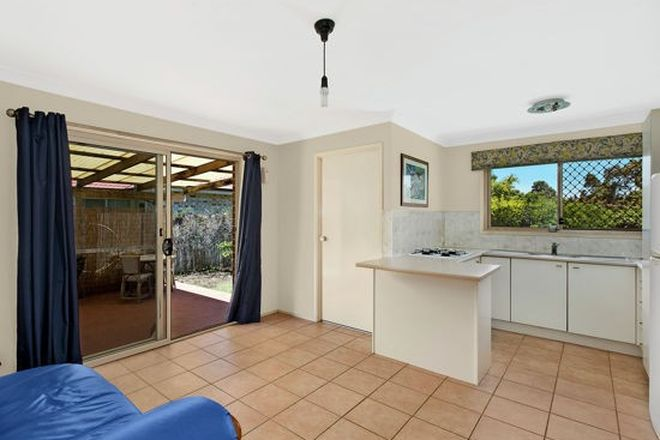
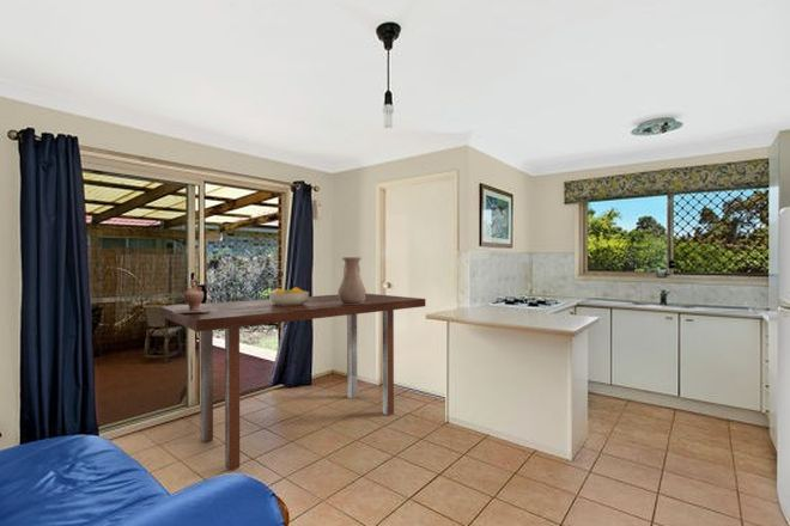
+ ceramic jug (193, 295)
+ fruit bowl (288, 294)
+ dining table (347, 363)
+ vase (352, 280)
